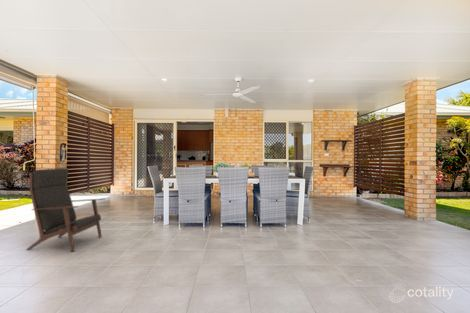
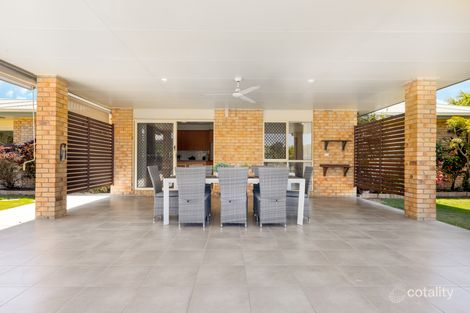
- lounge chair (67, 206)
